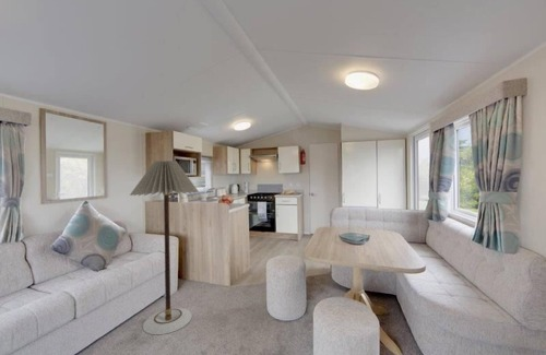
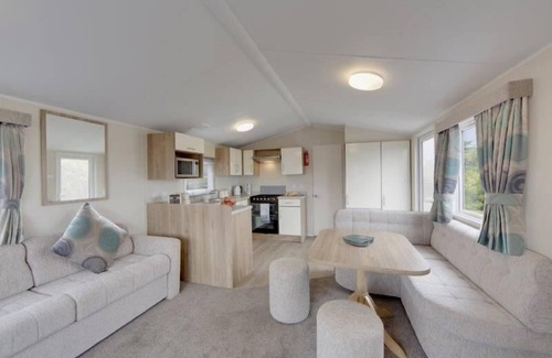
- floor lamp (166, 240)
